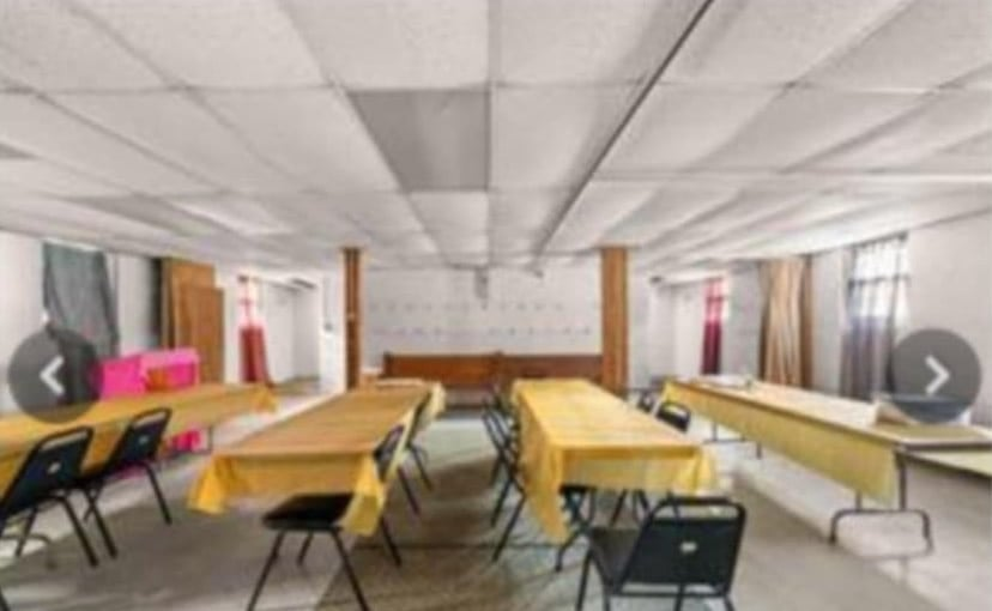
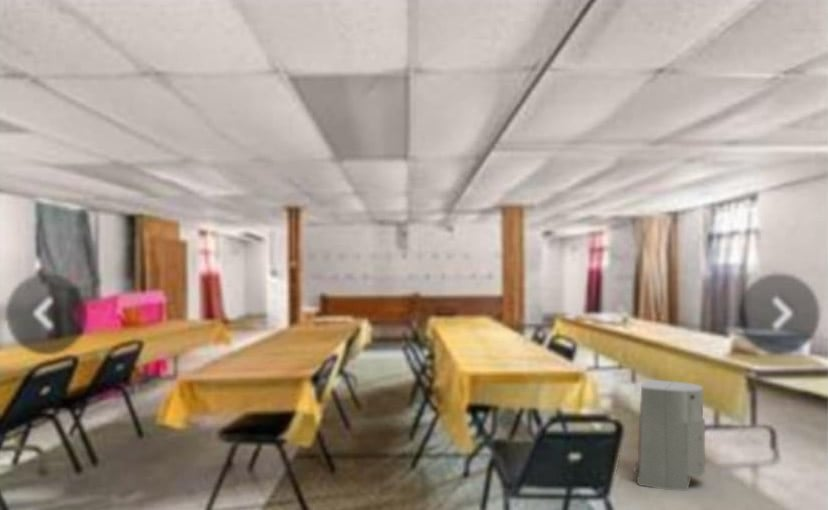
+ air purifier (669, 433)
